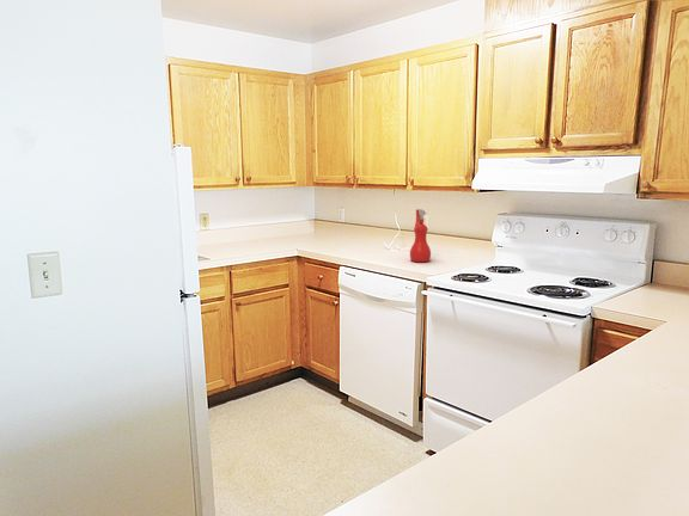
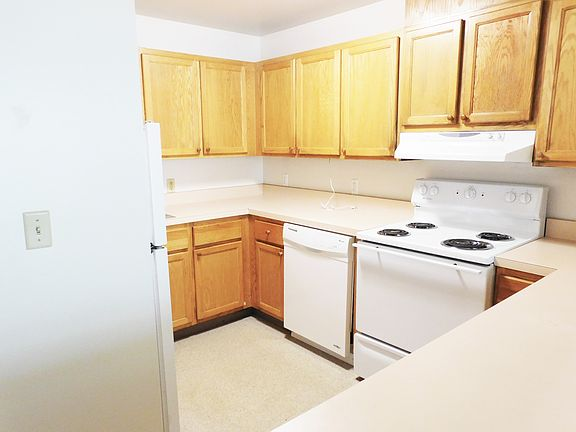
- spray bottle (419, 234)
